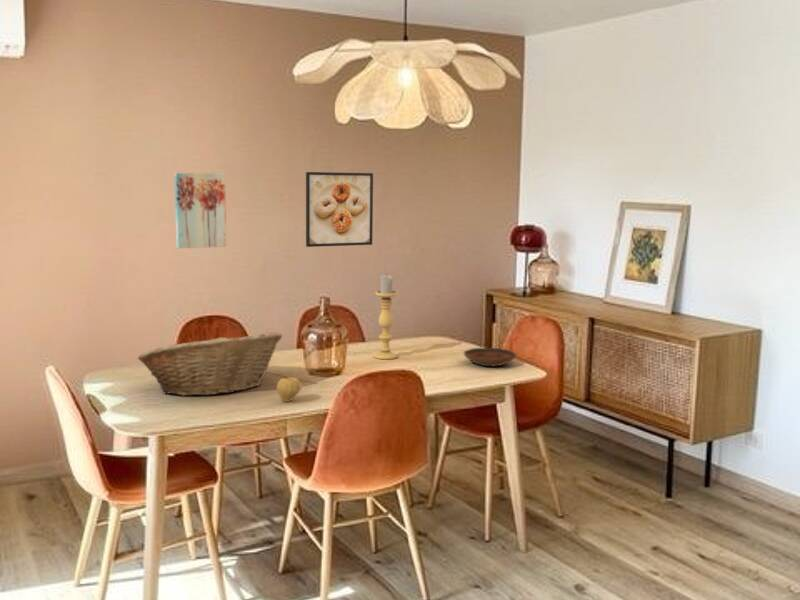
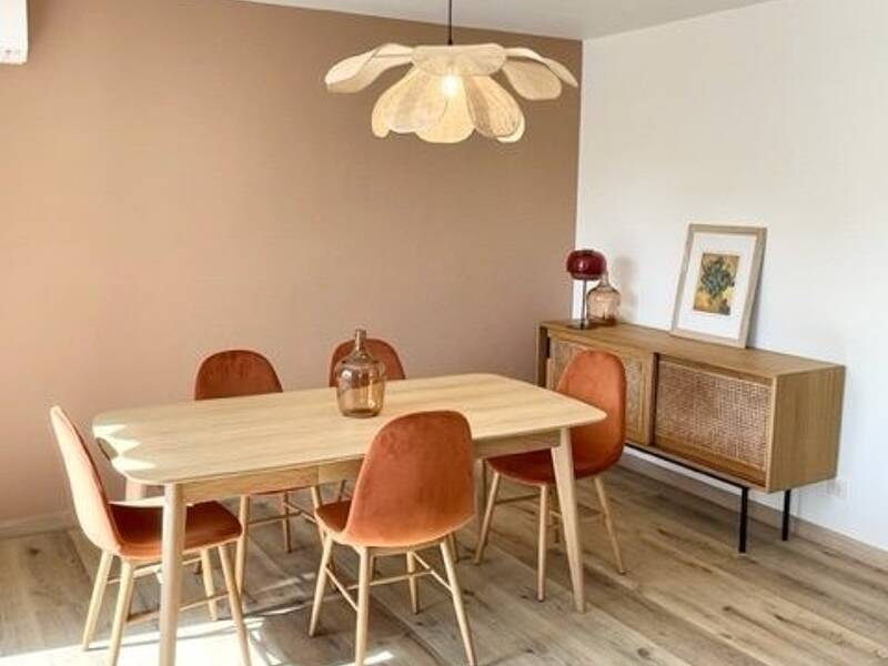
- candle holder (386, 315)
- fruit (289, 386)
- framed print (339, 209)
- wall art (200, 210)
- fruit basket (212, 358)
- bowl (489, 358)
